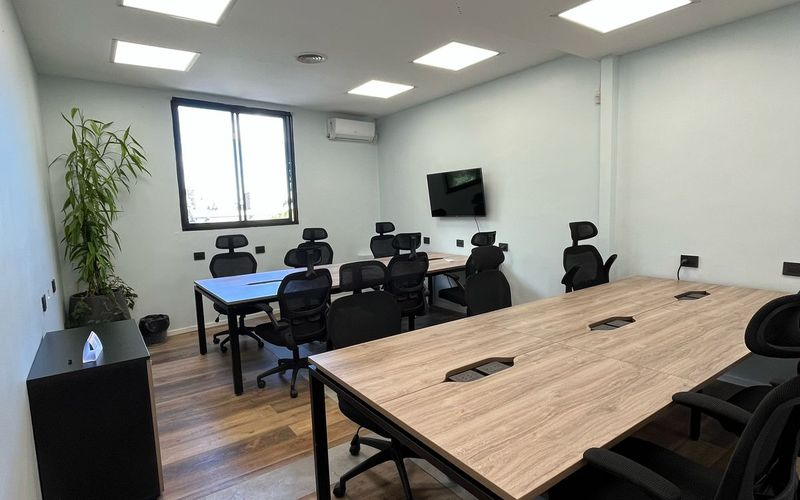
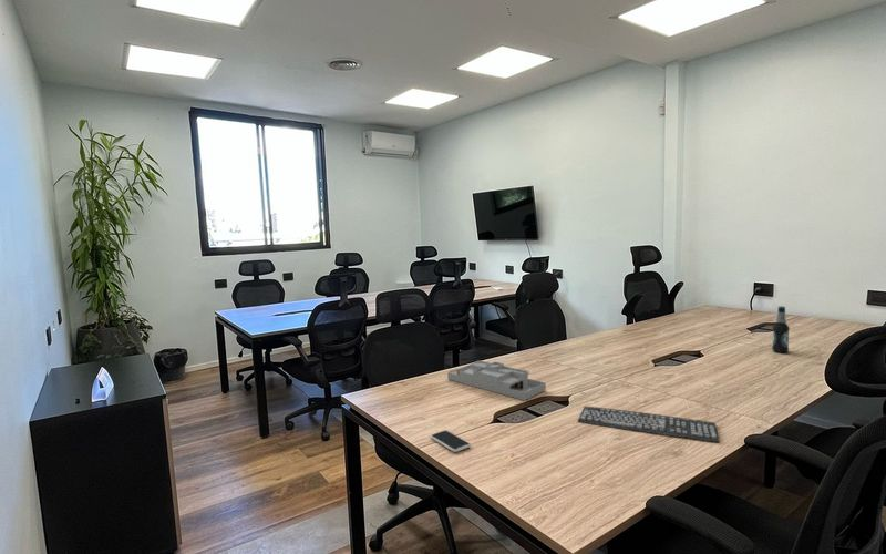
+ bottle (781, 329)
+ smartphone (450, 440)
+ keyboard (645, 421)
+ desk organizer (494, 375)
